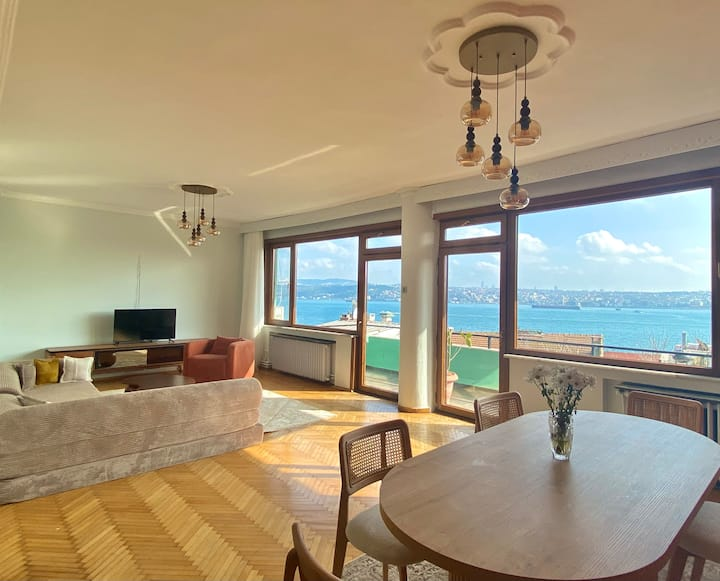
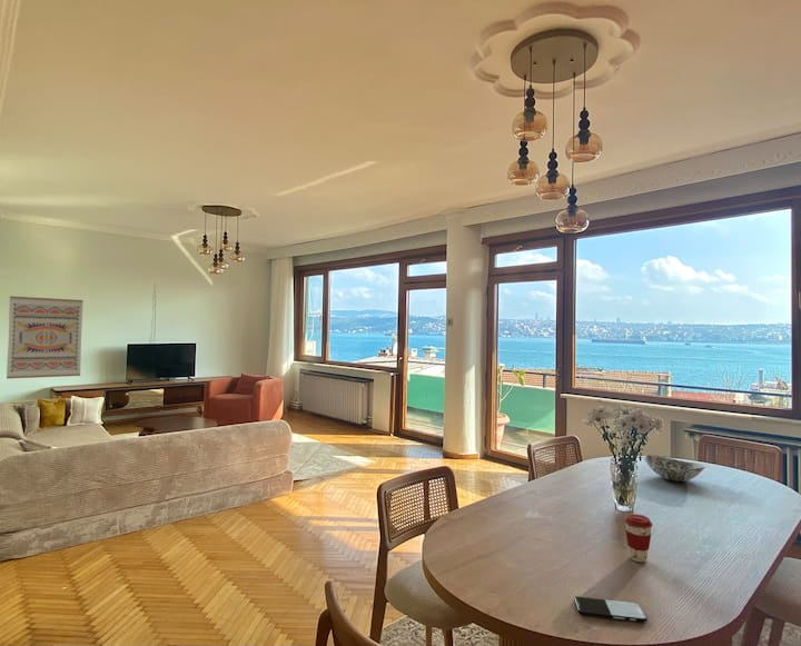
+ decorative bowl (673, 469)
+ wall art (46, 337)
+ smartphone (609, 608)
+ coffee cup (637, 538)
